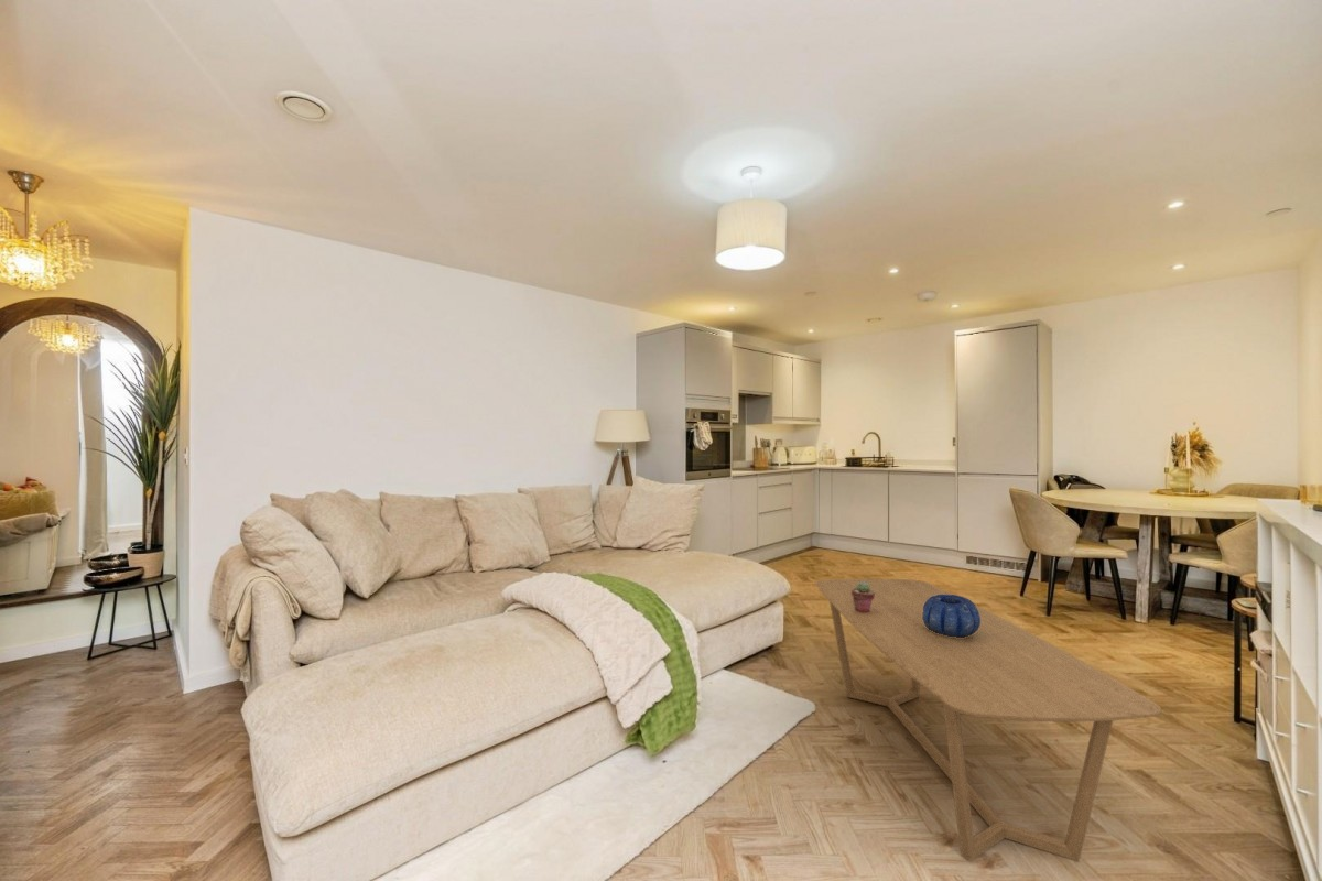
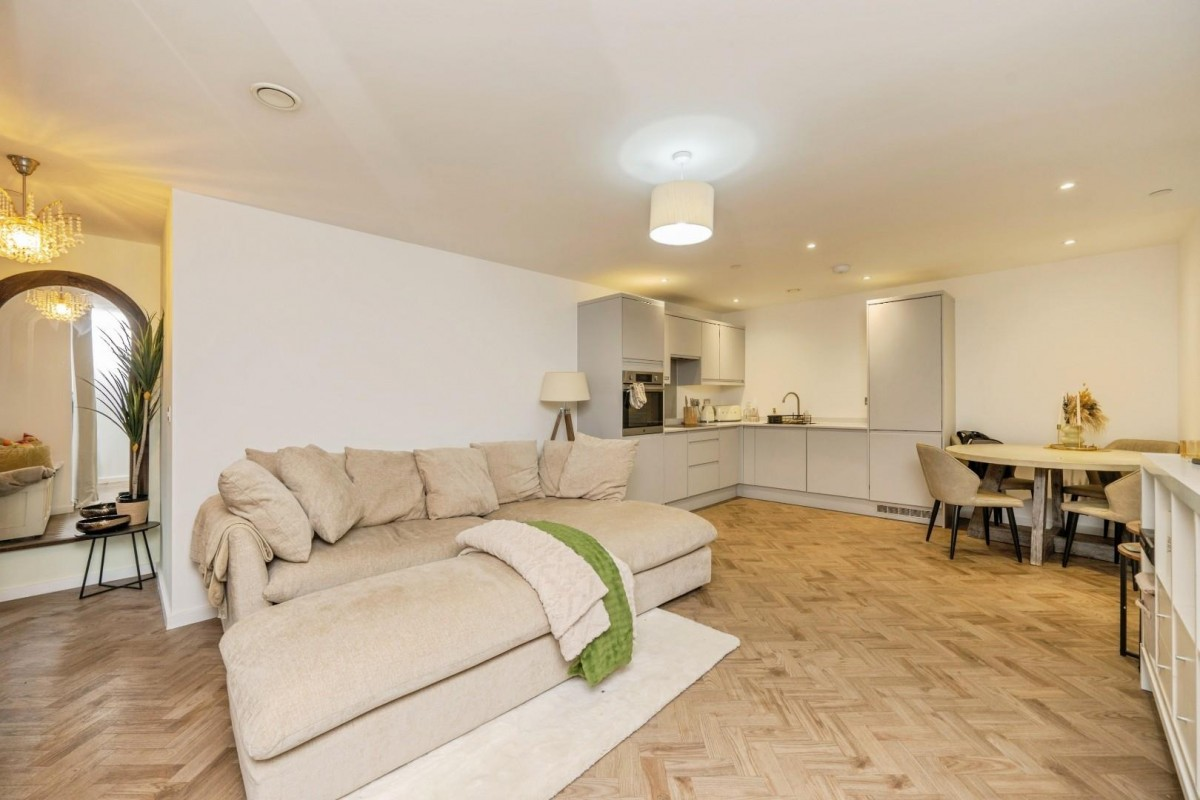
- coffee table (934, 690)
- potted succulent (863, 596)
- decorative bowl (950, 613)
